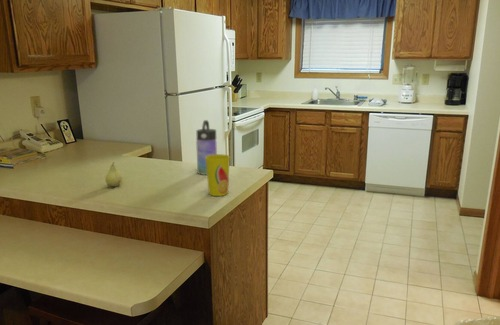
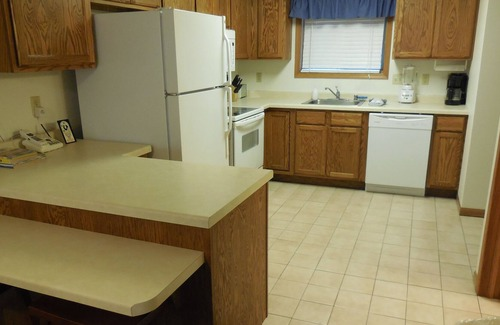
- fruit (113, 173)
- water bottle (206, 146)
- cup (218, 175)
